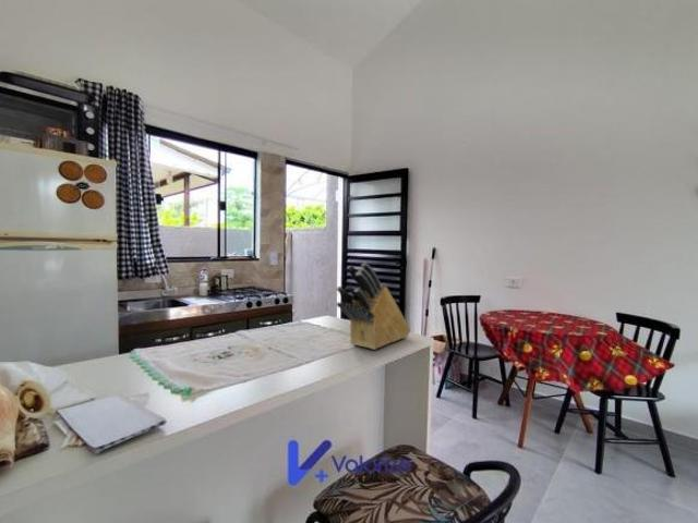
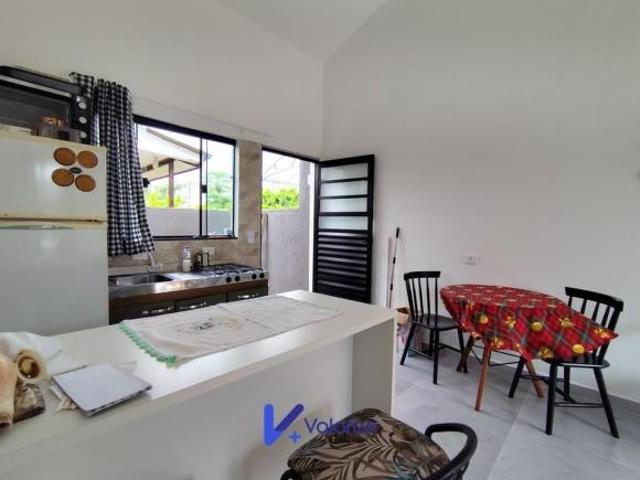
- knife block (375, 302)
